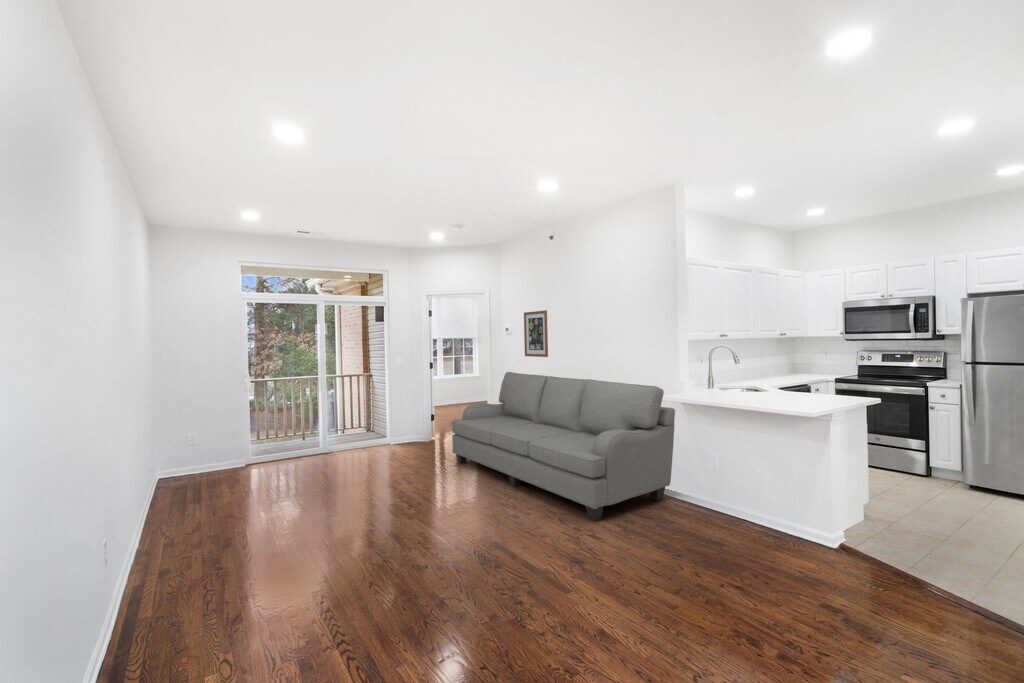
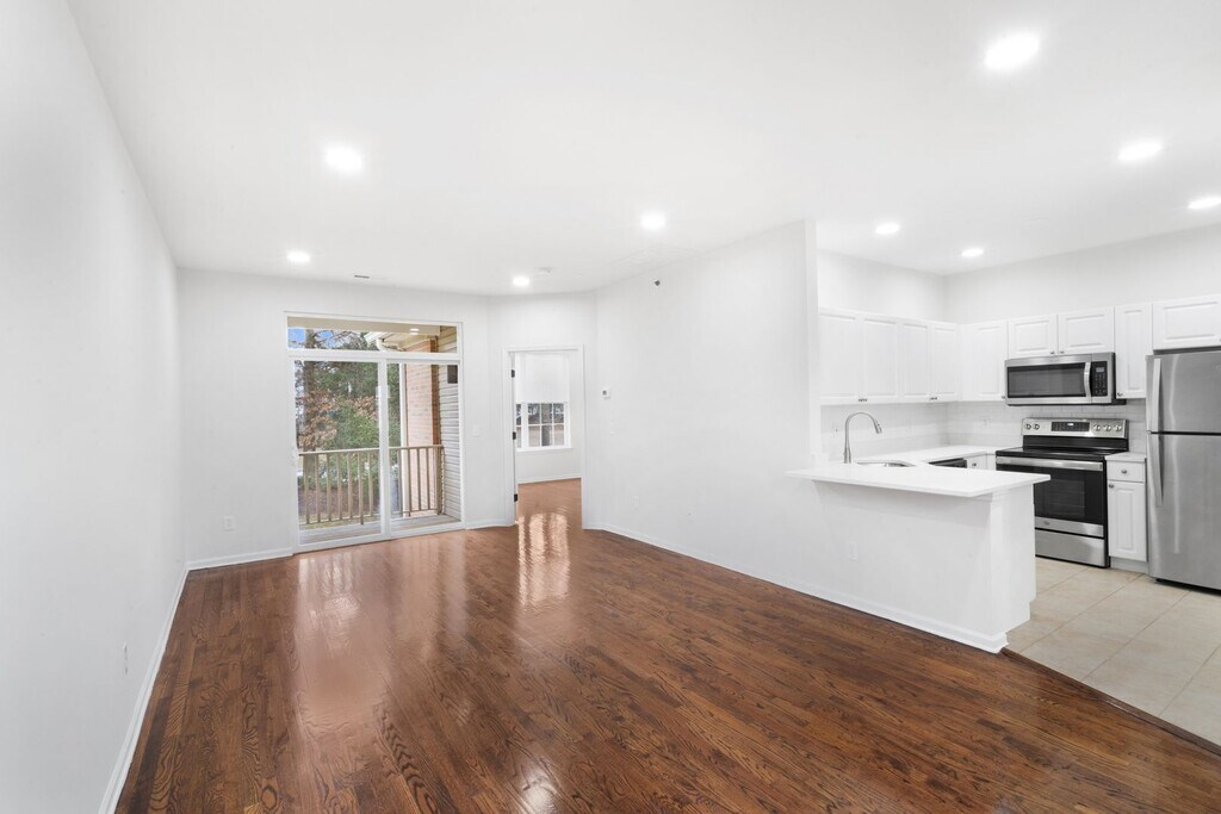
- sofa (547, 428)
- wall art (535, 334)
